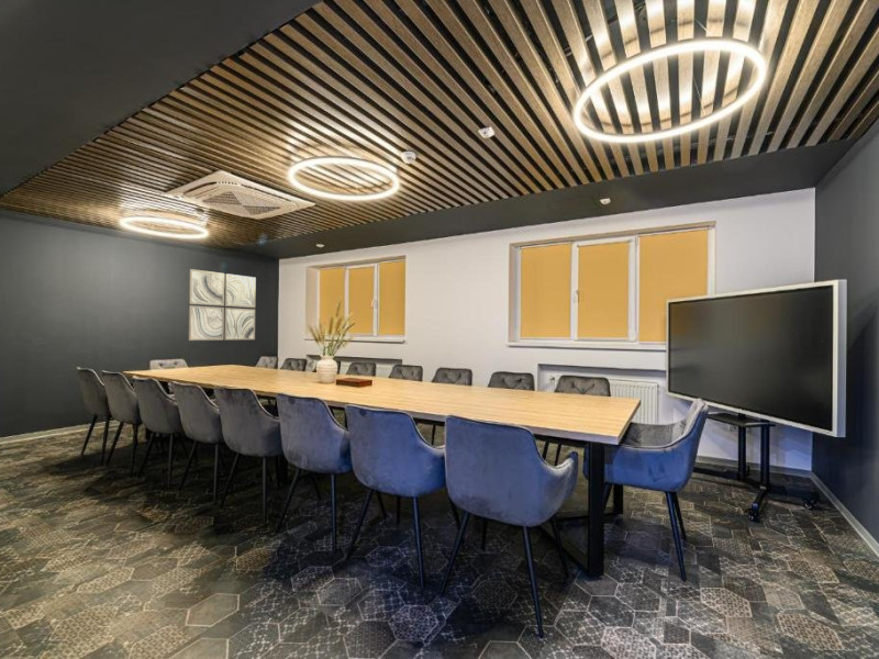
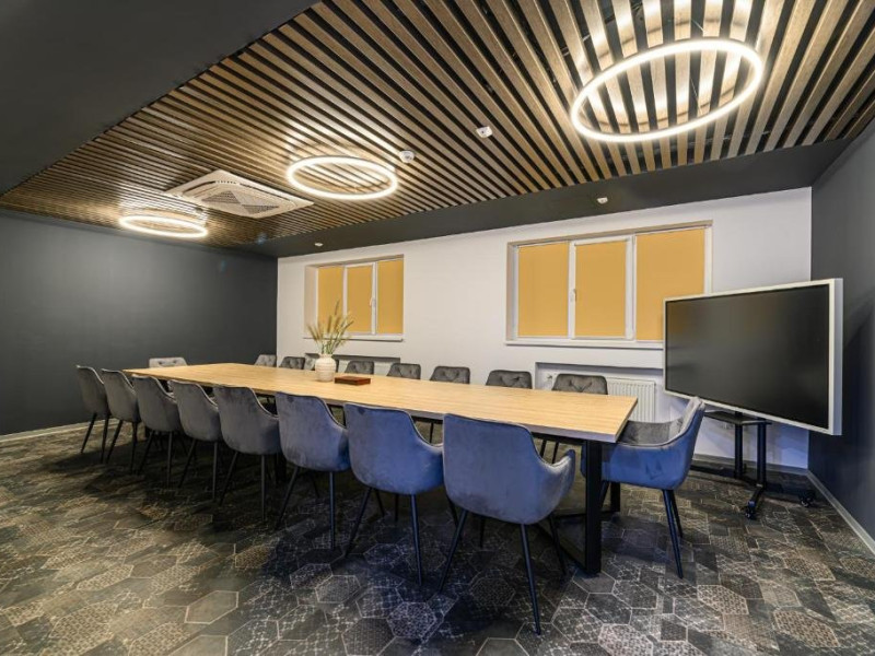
- wall art (223, 308)
